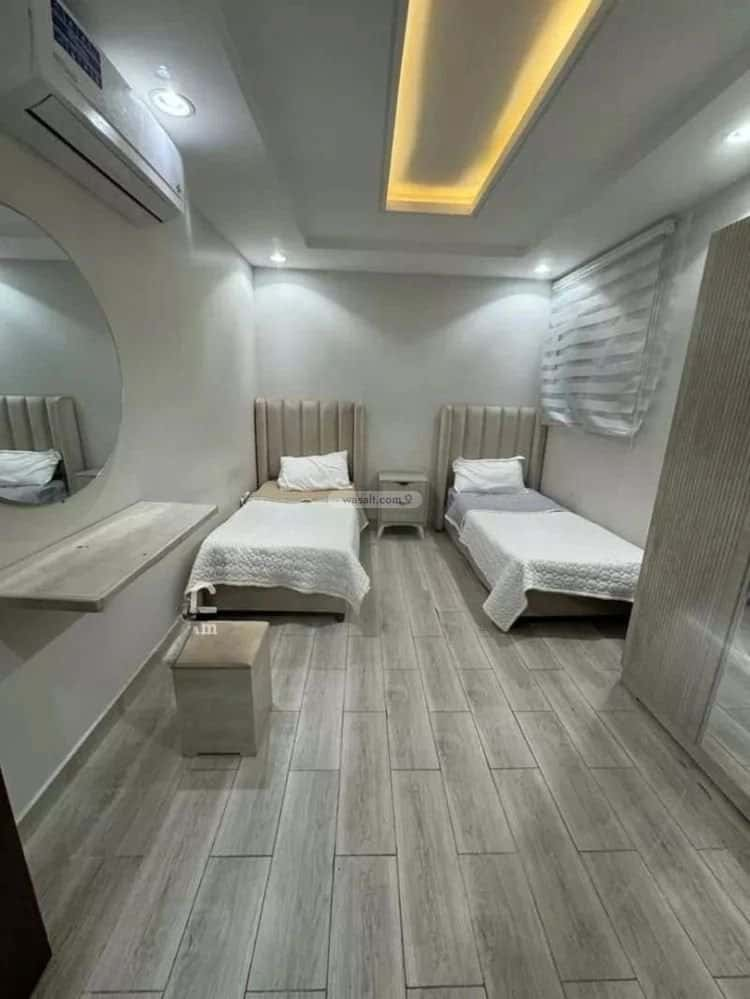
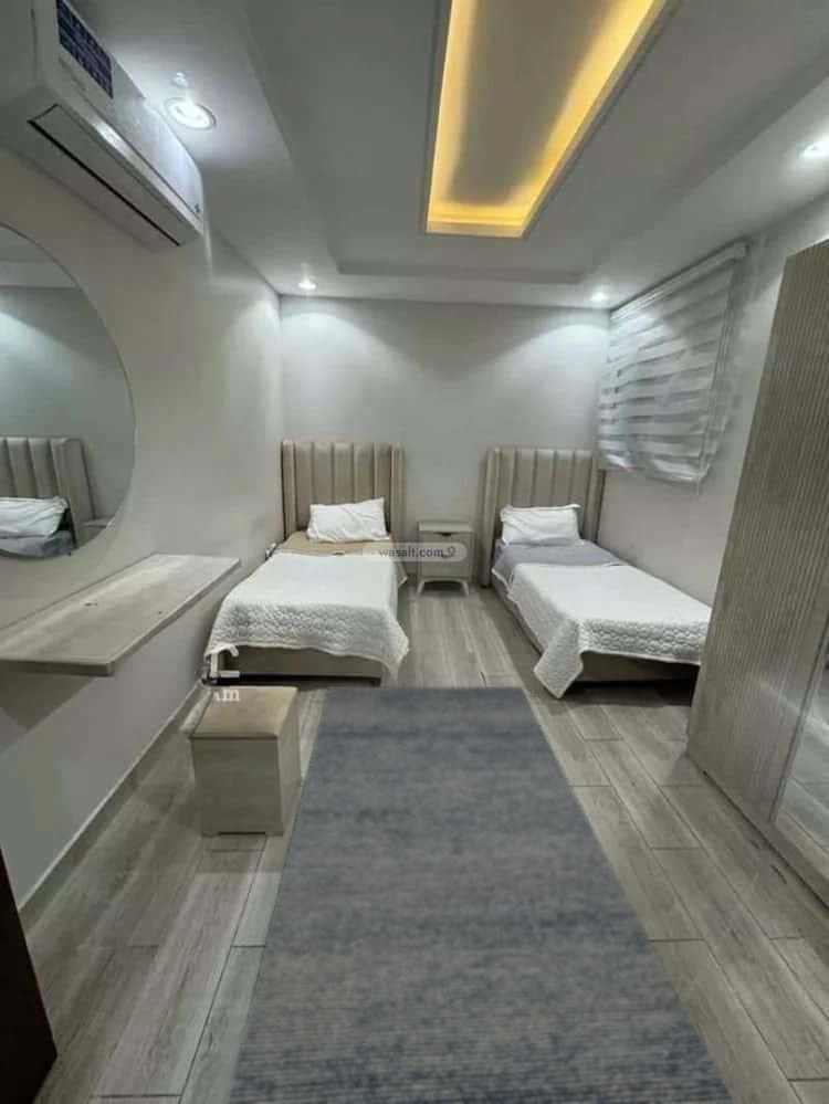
+ rug (442, 802)
